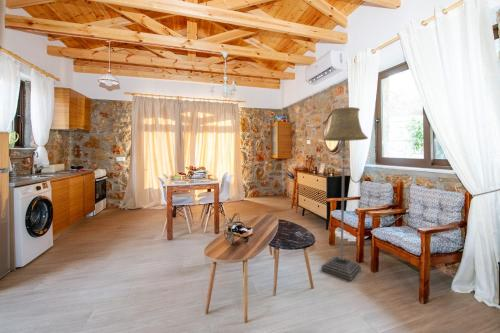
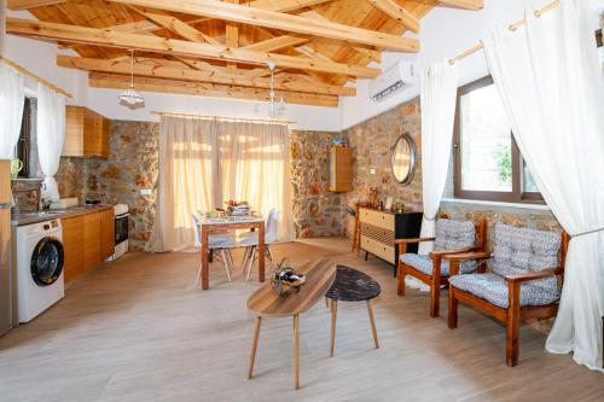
- floor lamp (343, 191)
